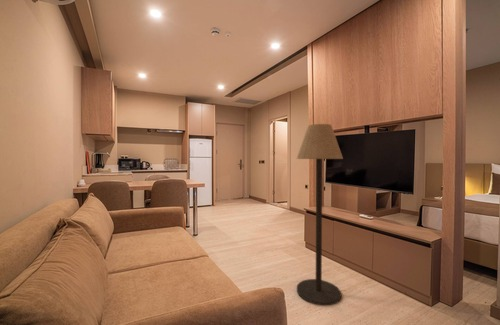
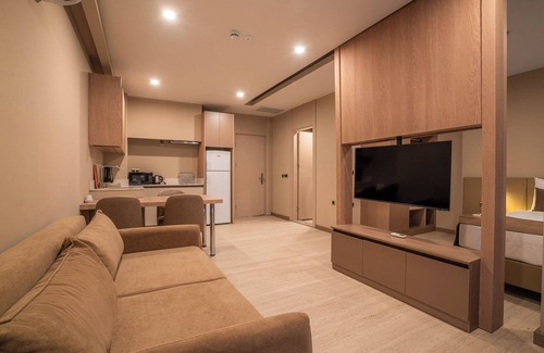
- floor lamp (318, 209)
